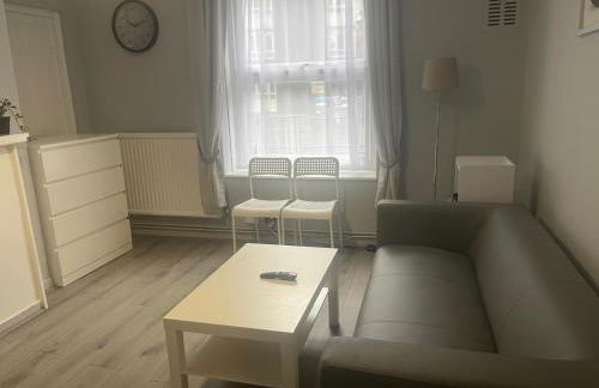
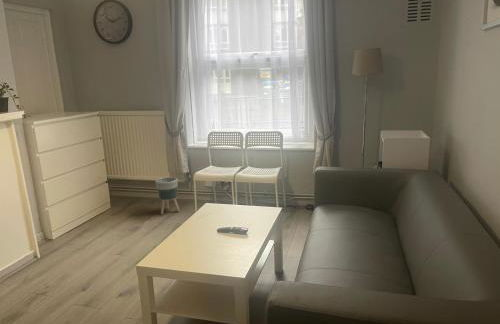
+ planter (168, 195)
